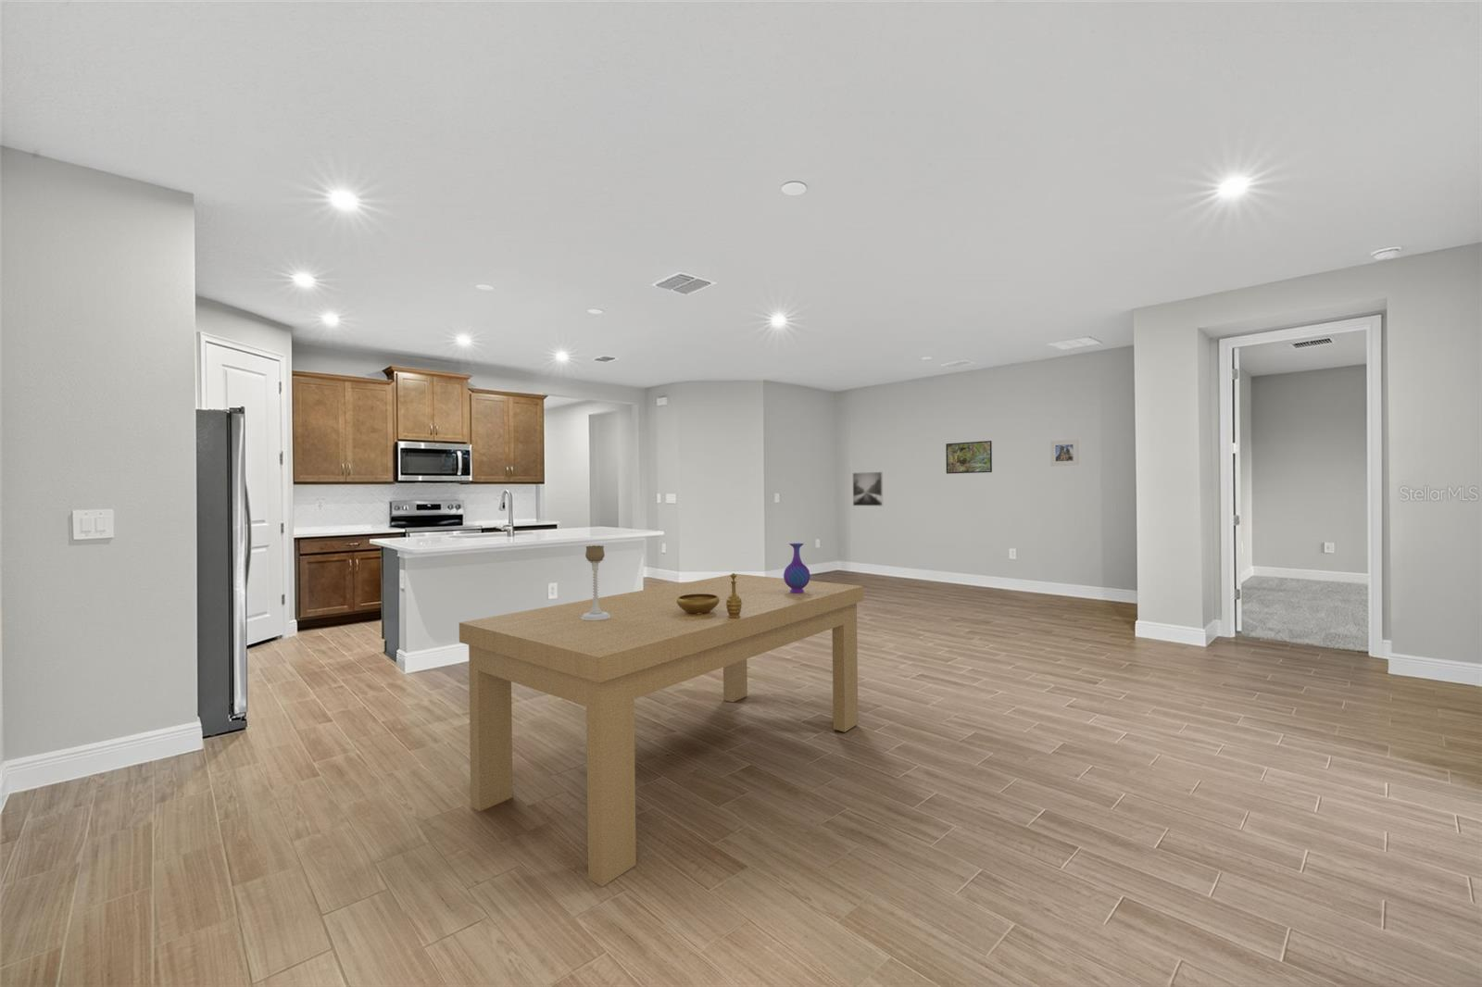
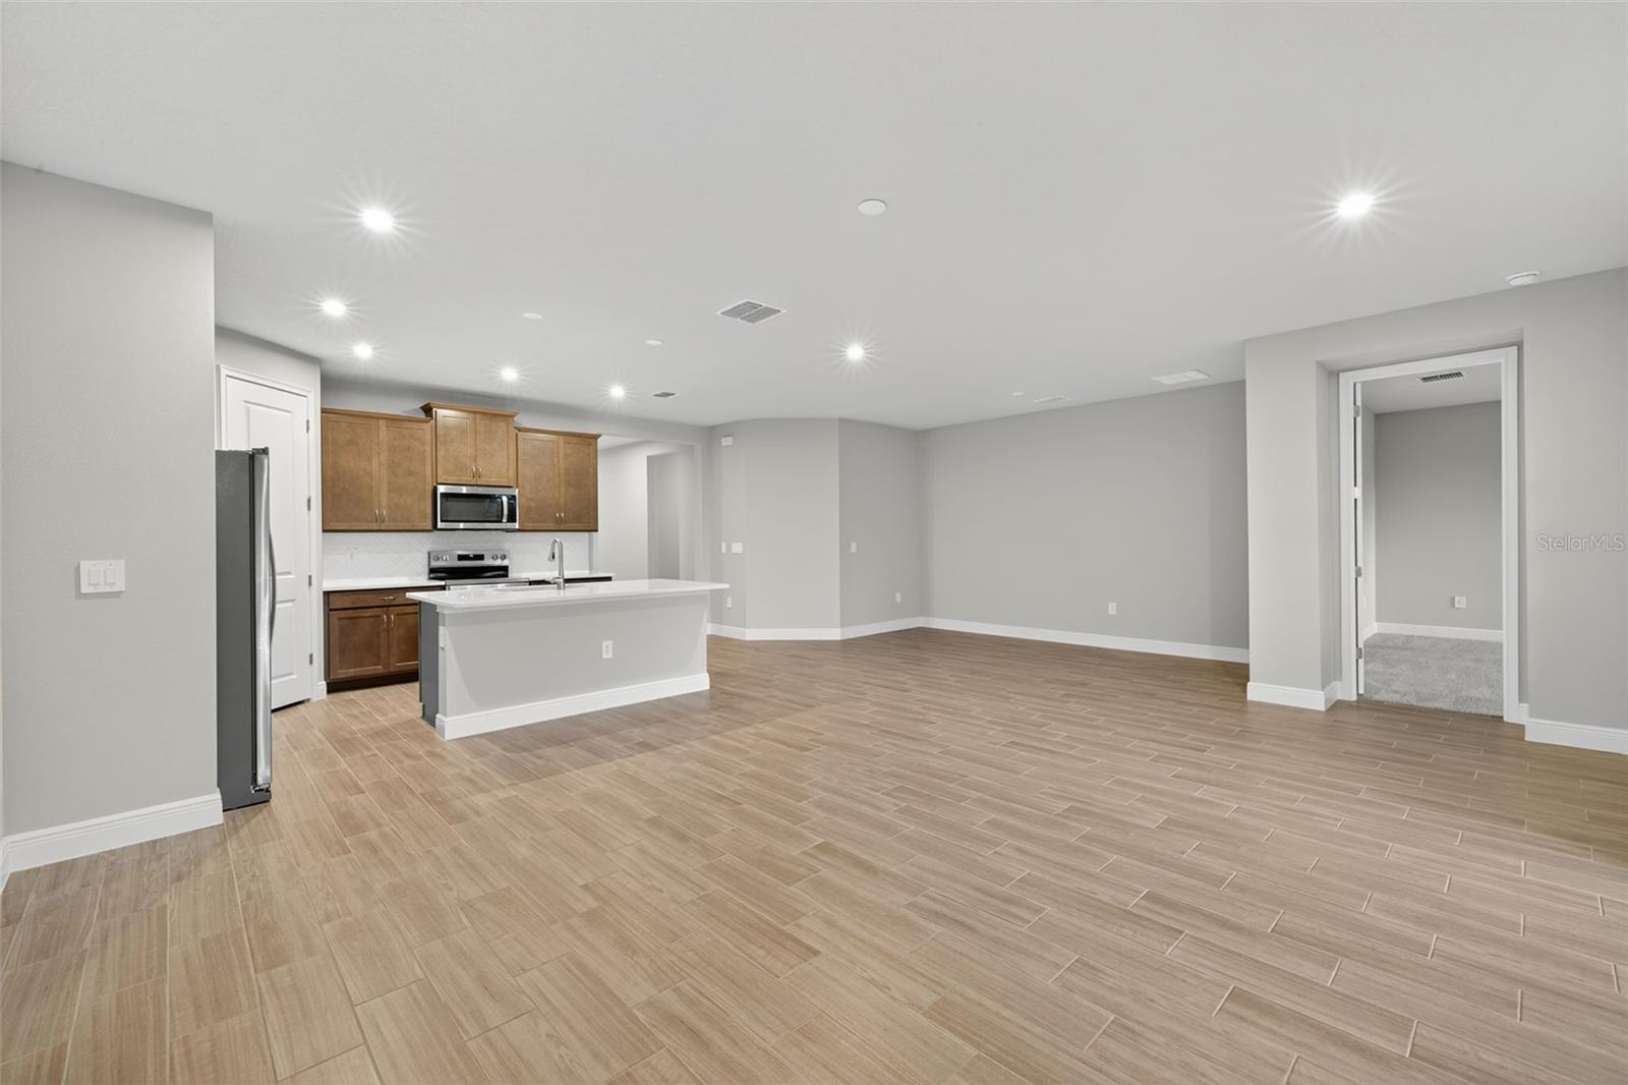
- decorative bowl (710, 595)
- dining table (670, 675)
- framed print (867, 489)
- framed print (967, 457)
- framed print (1064, 453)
- vase (797, 567)
- candle holder (595, 582)
